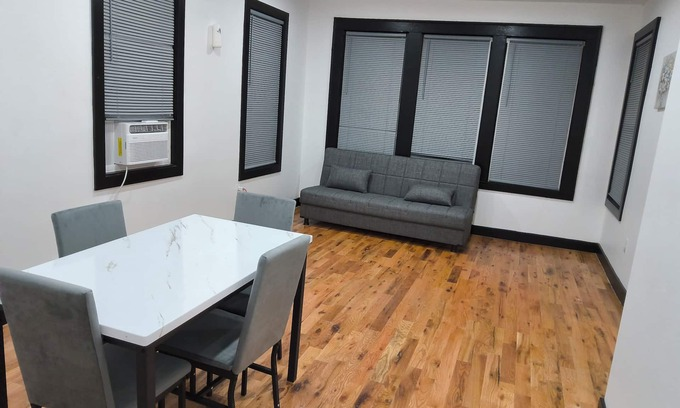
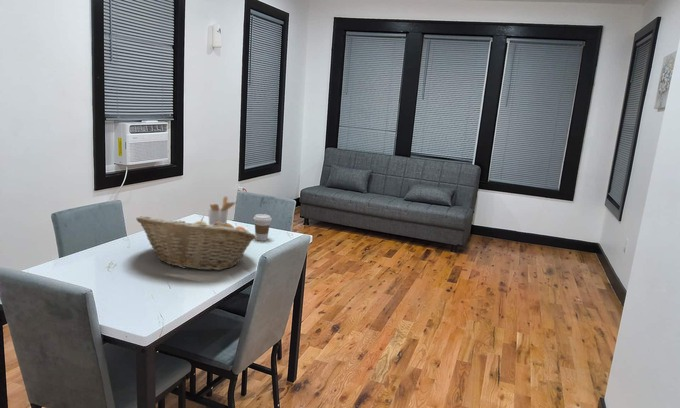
+ fruit basket (197, 236)
+ coffee cup (262, 227)
+ utensil holder (222, 215)
